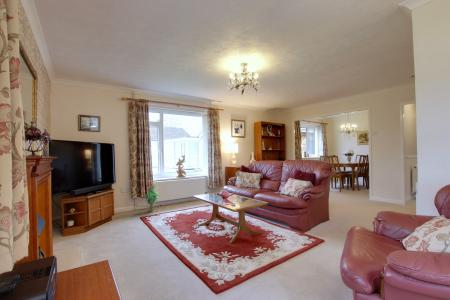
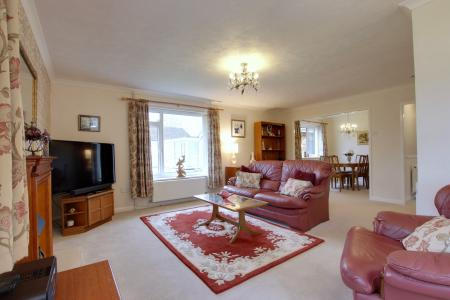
- decorative plant (151, 198)
